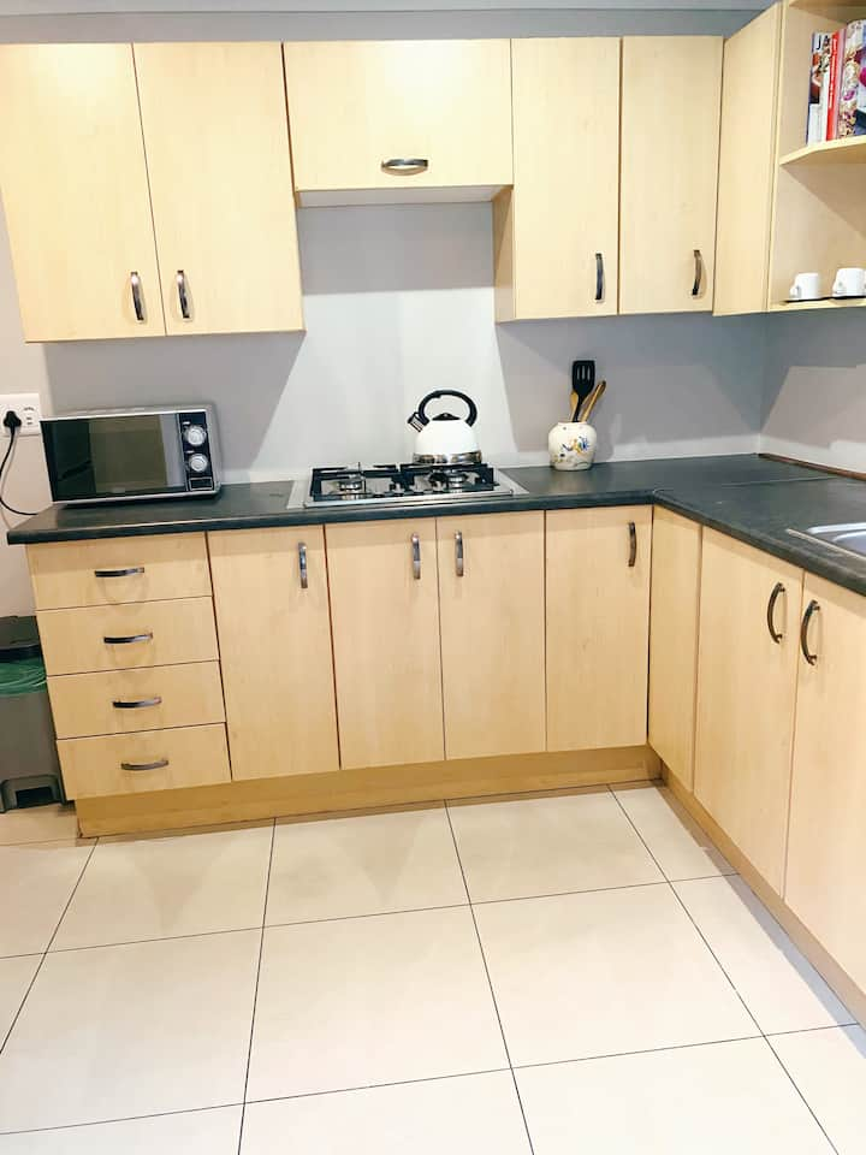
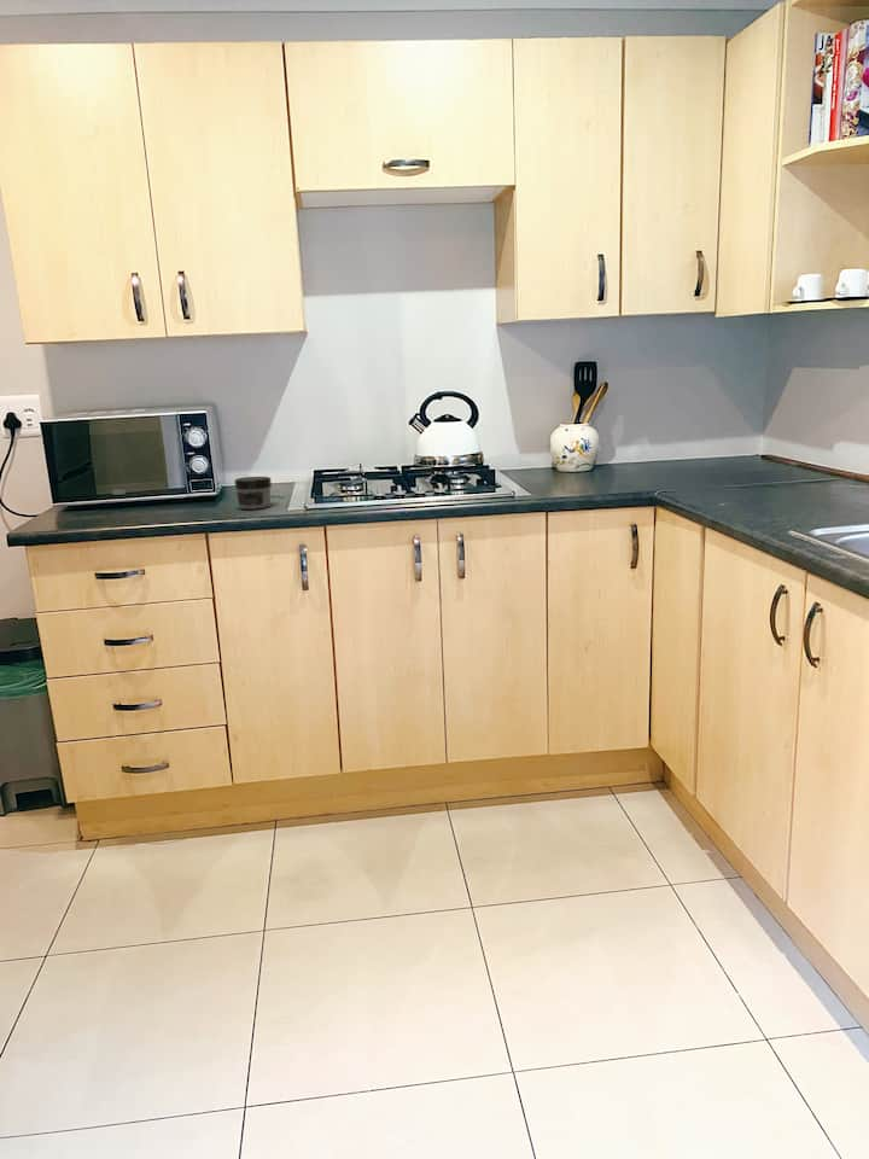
+ jar (253, 493)
